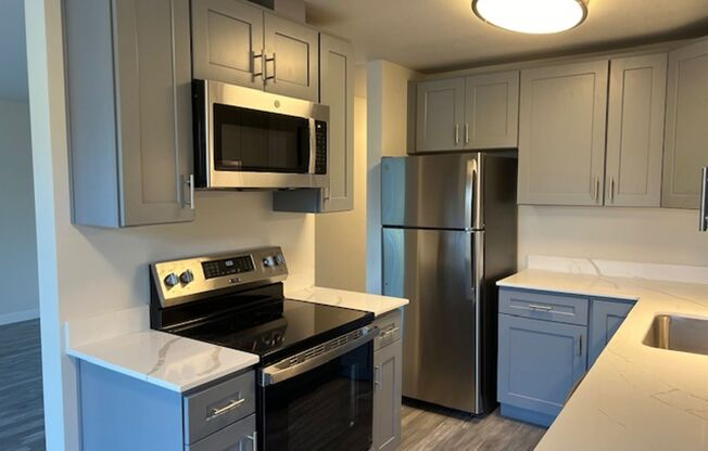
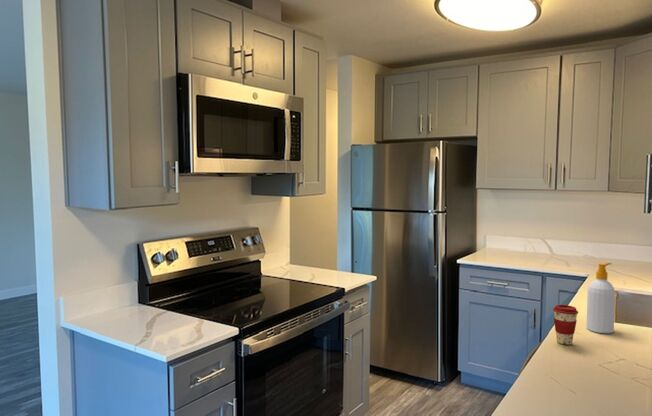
+ coffee cup (565, 324)
+ soap bottle (601, 296)
